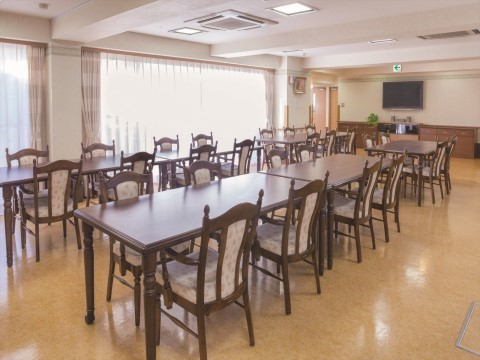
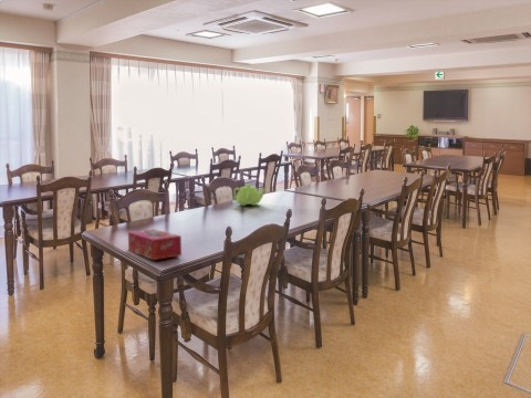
+ tissue box (154, 243)
+ teapot (249, 193)
